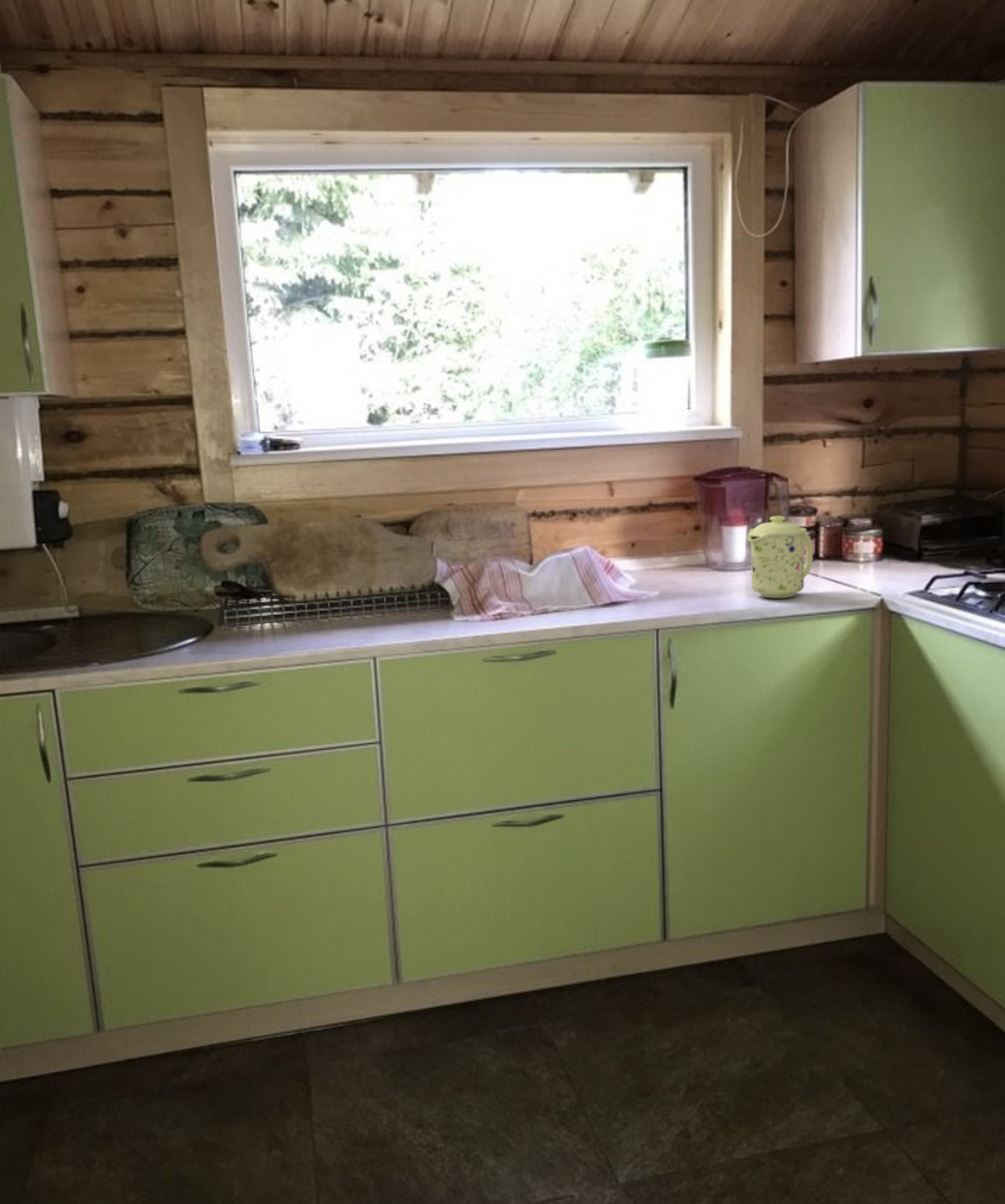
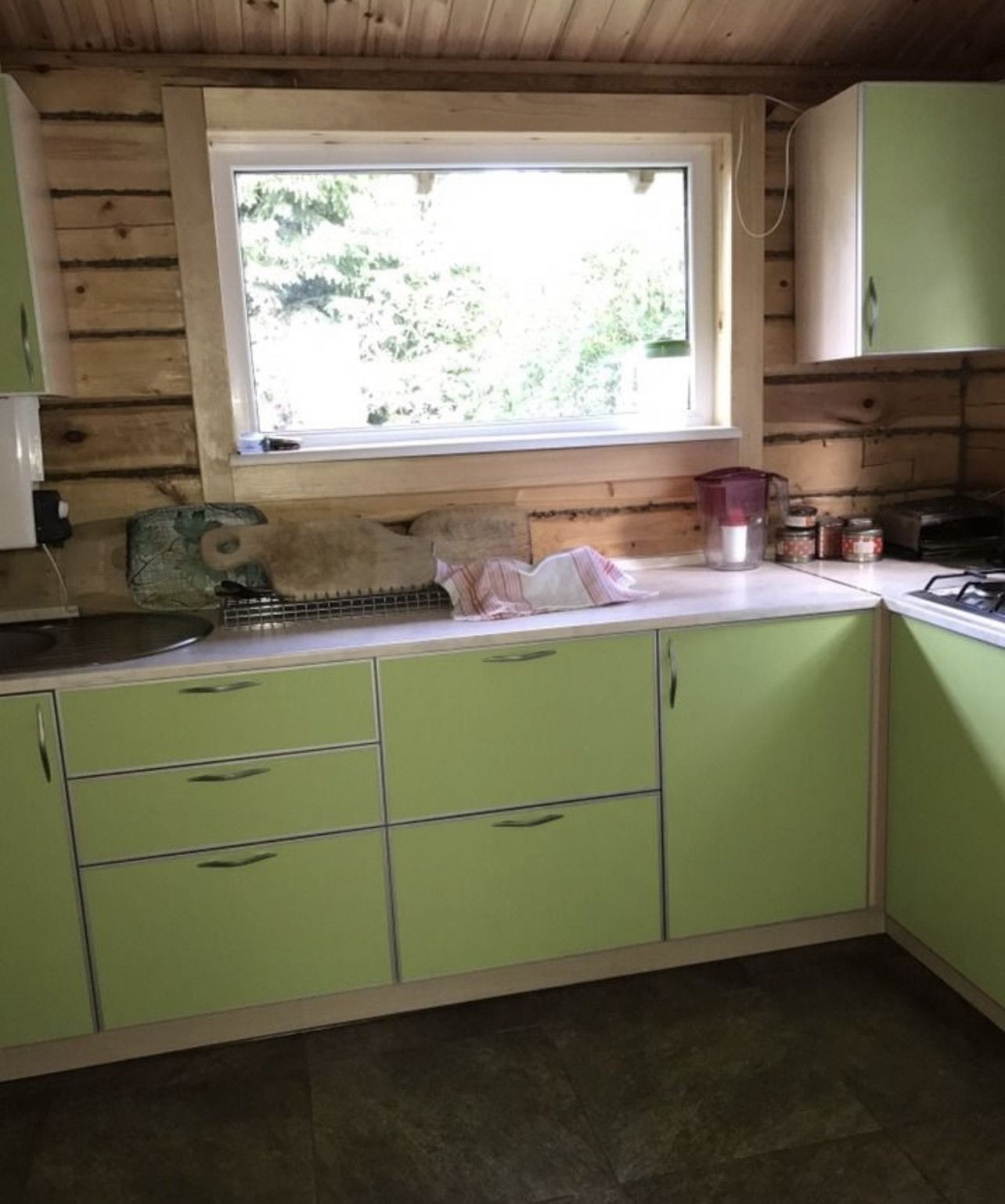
- mug (780, 555)
